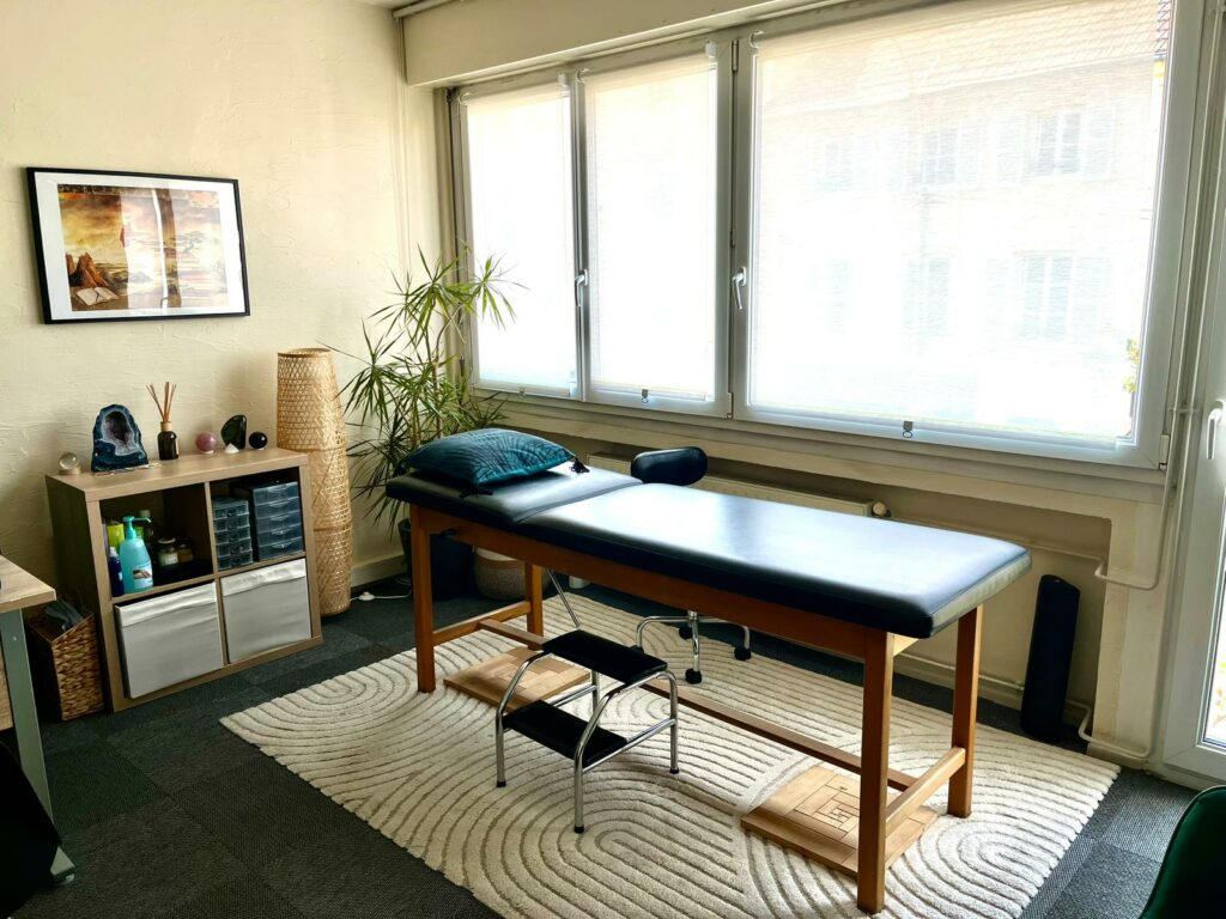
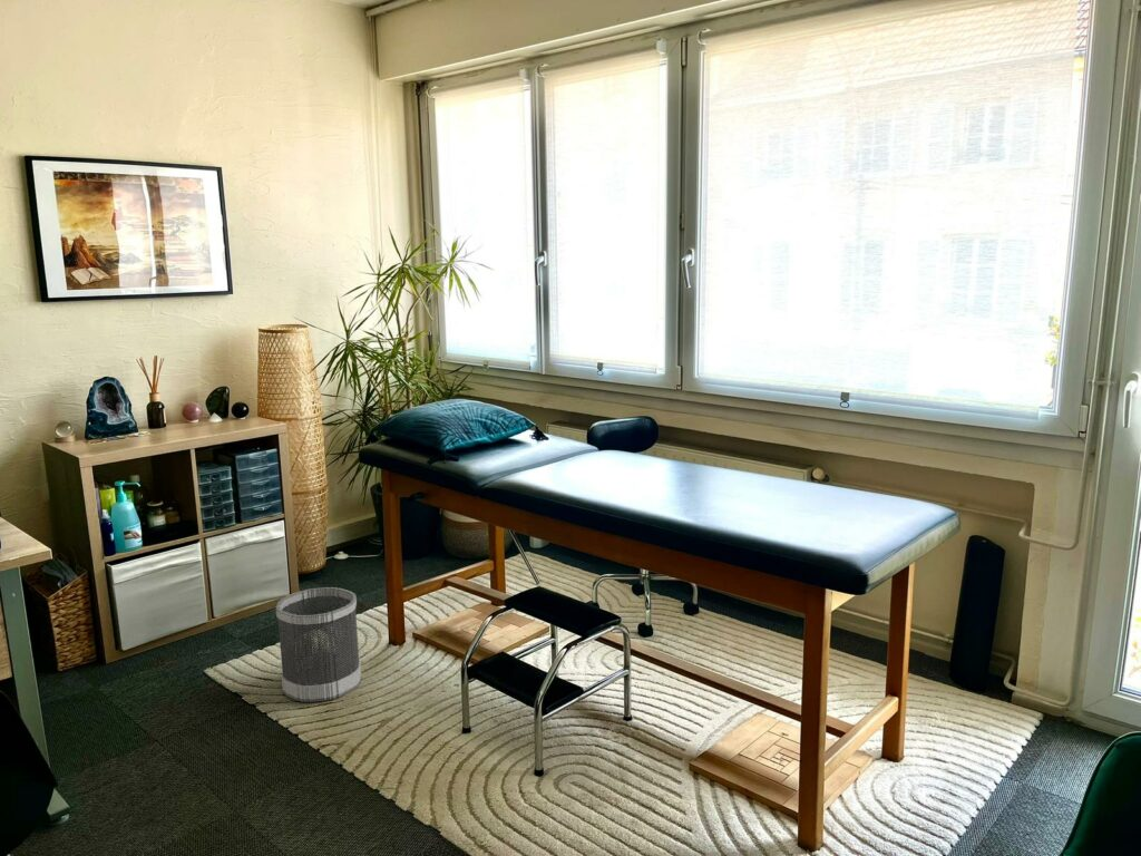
+ wastebasket (319, 642)
